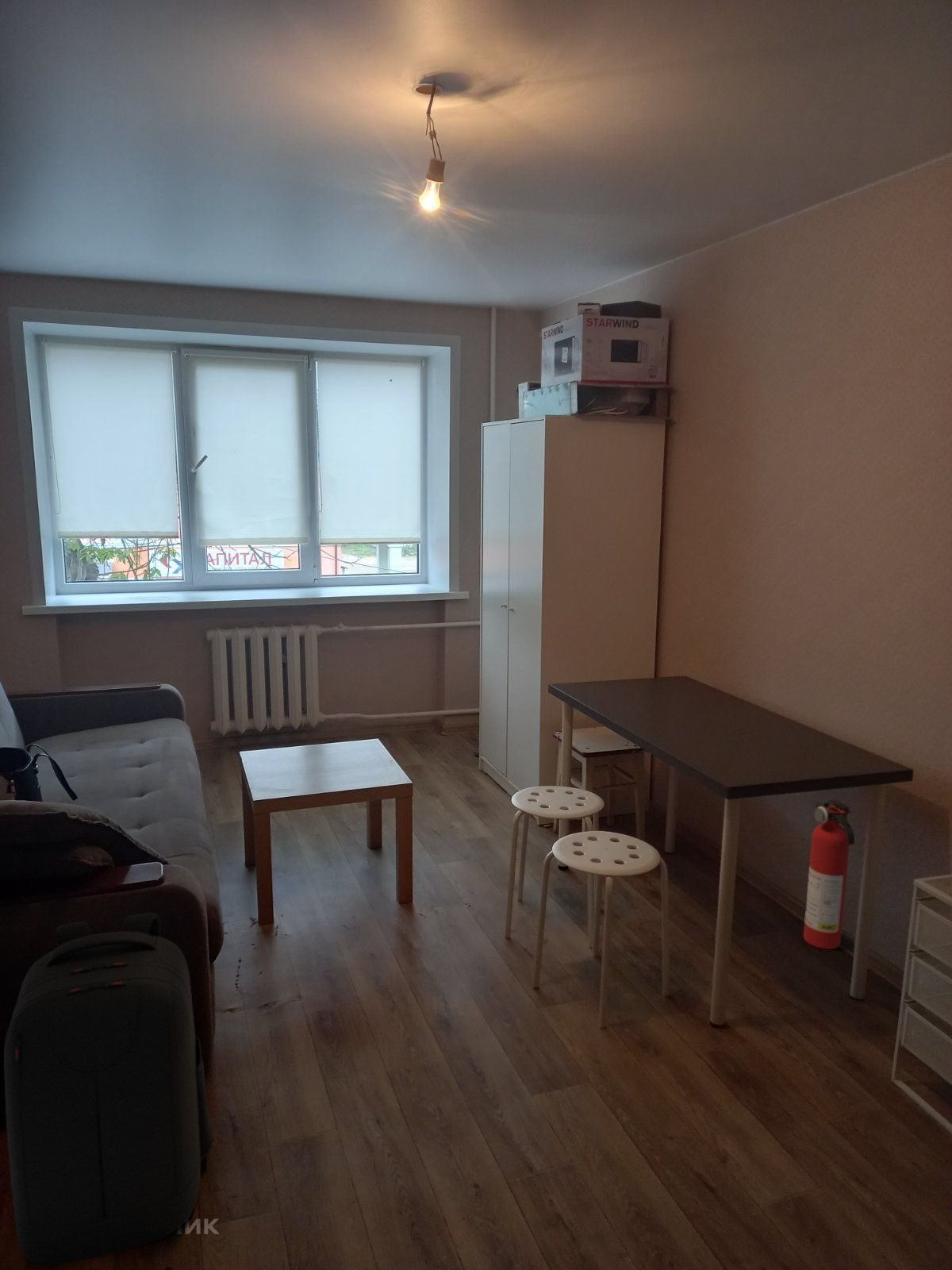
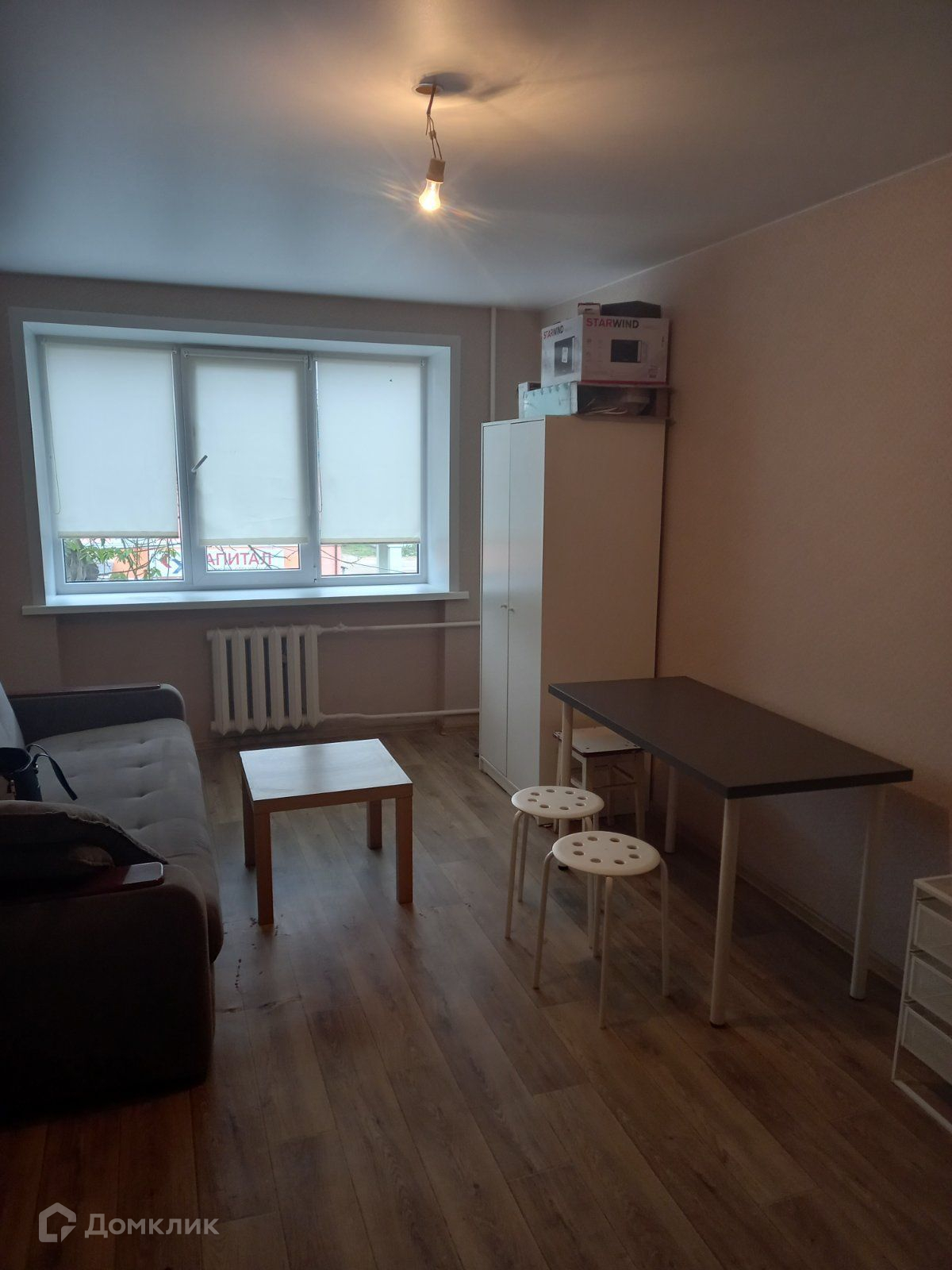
- backpack (109, 1057)
- fire extinguisher (829, 872)
